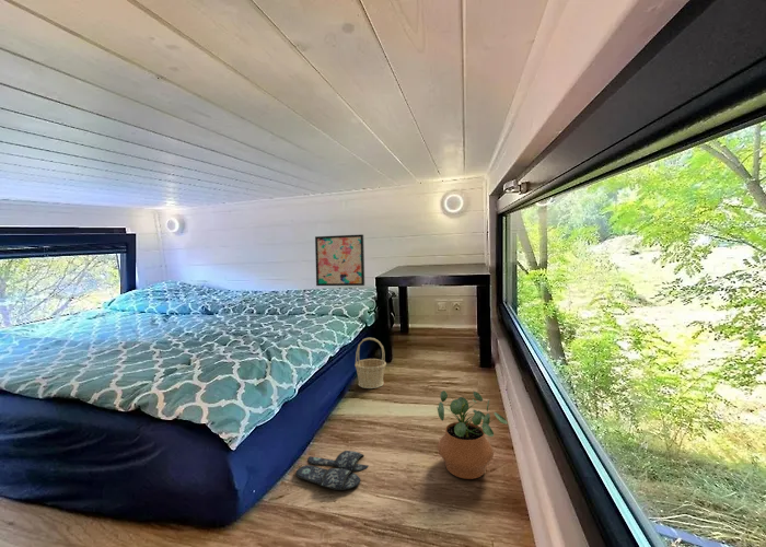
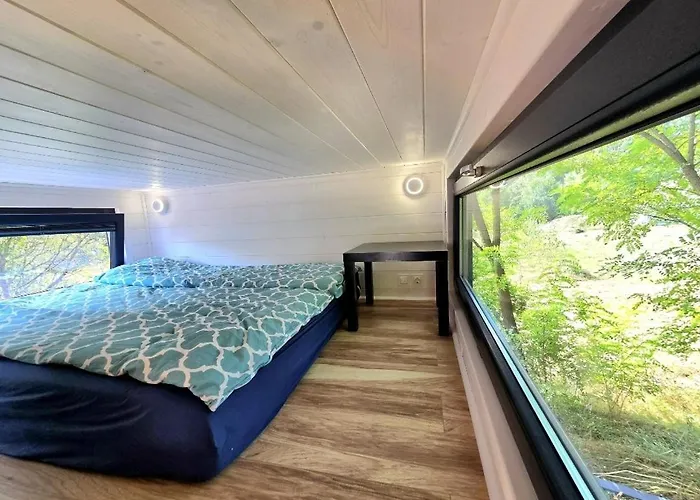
- wall art (339, 260)
- potted plant (472, 431)
- slippers (333, 465)
- basket (370, 360)
